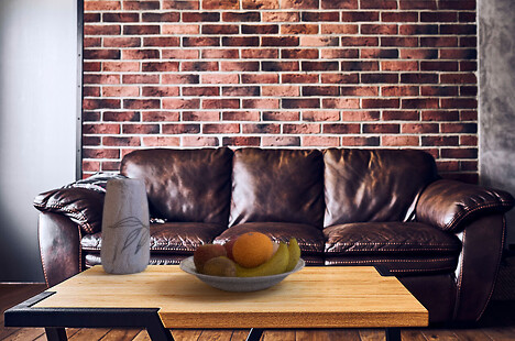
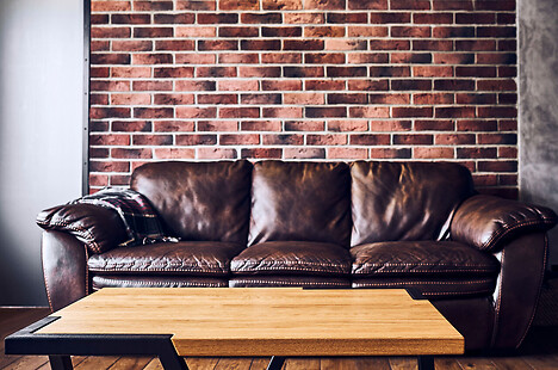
- fruit bowl (242, 256)
- vase (125, 224)
